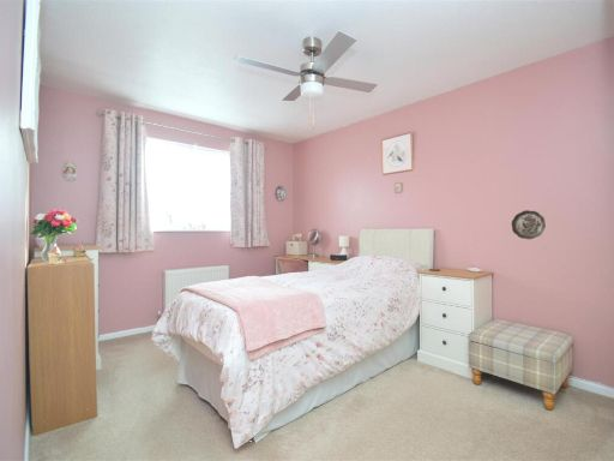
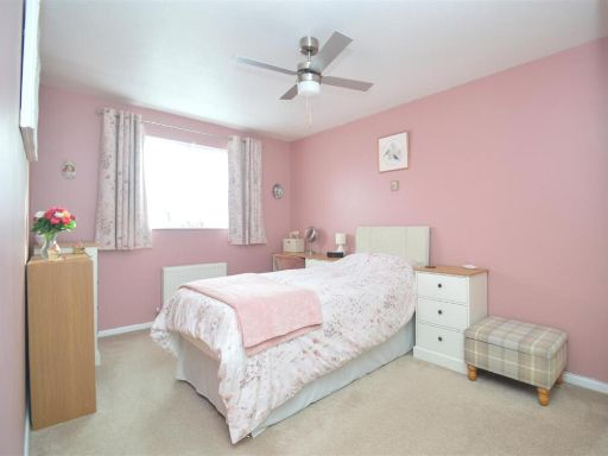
- decorative plate (528, 224)
